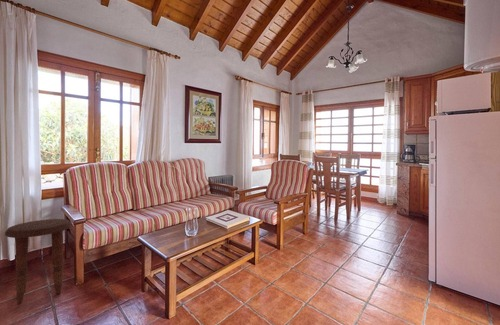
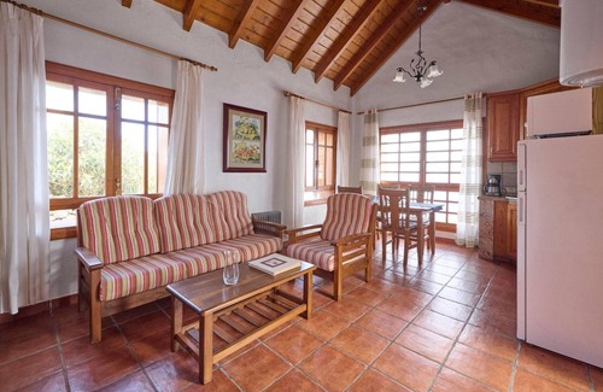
- side table (52, 258)
